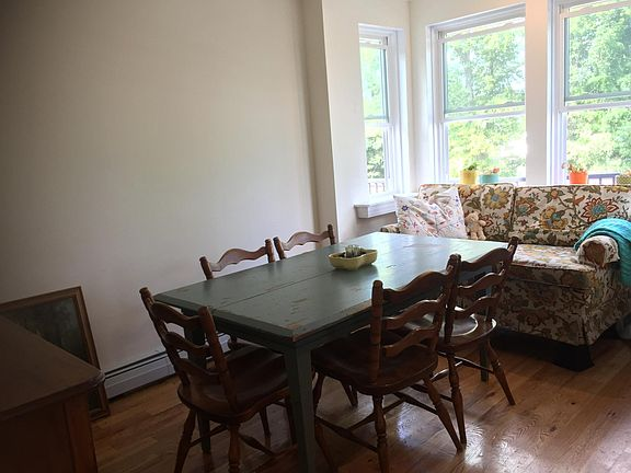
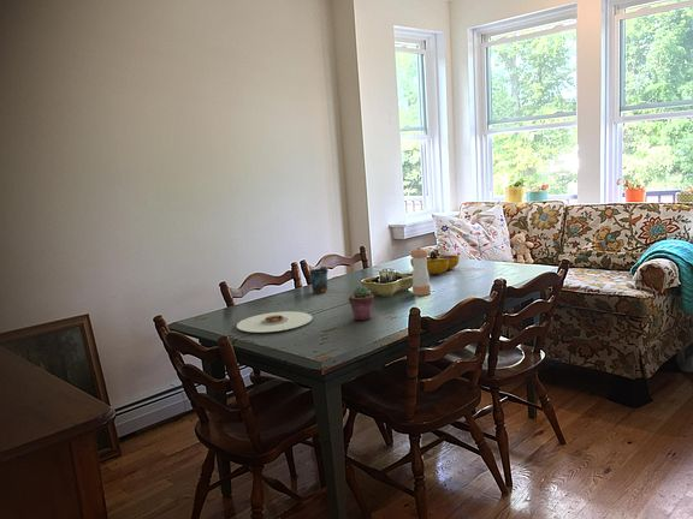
+ potted succulent (361, 302)
+ mug (321, 279)
+ pepper shaker (420, 270)
+ plate (274, 318)
+ decorative bowl (432, 260)
